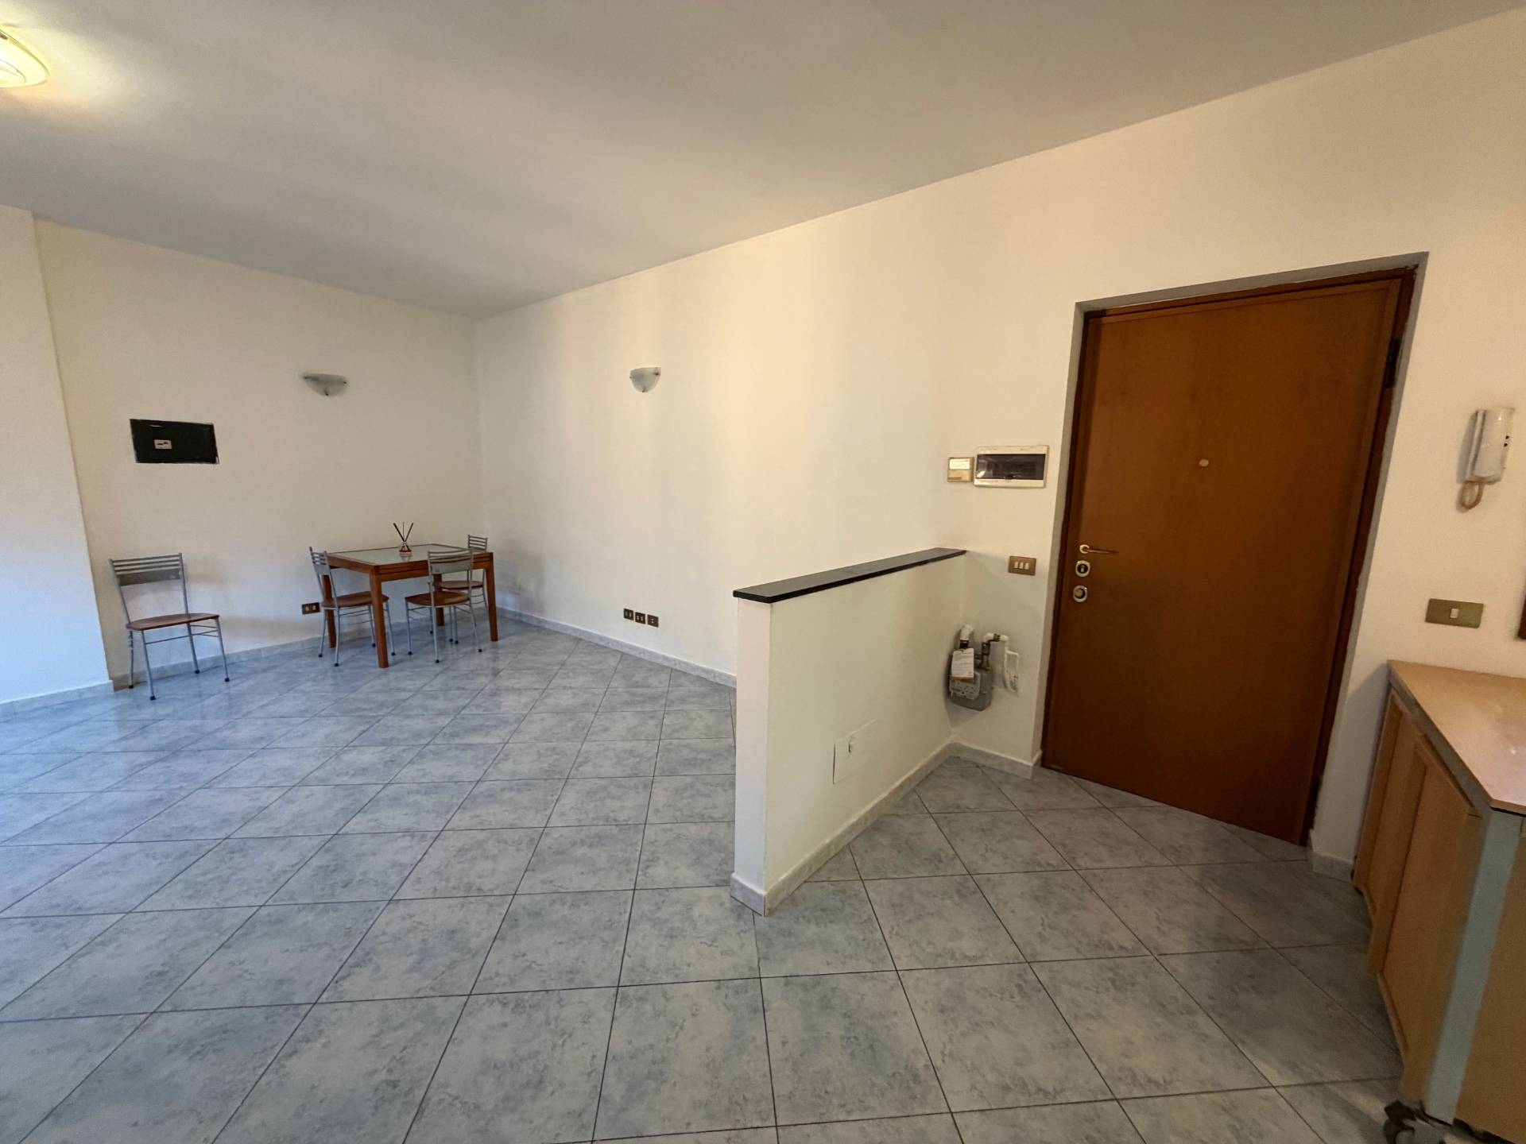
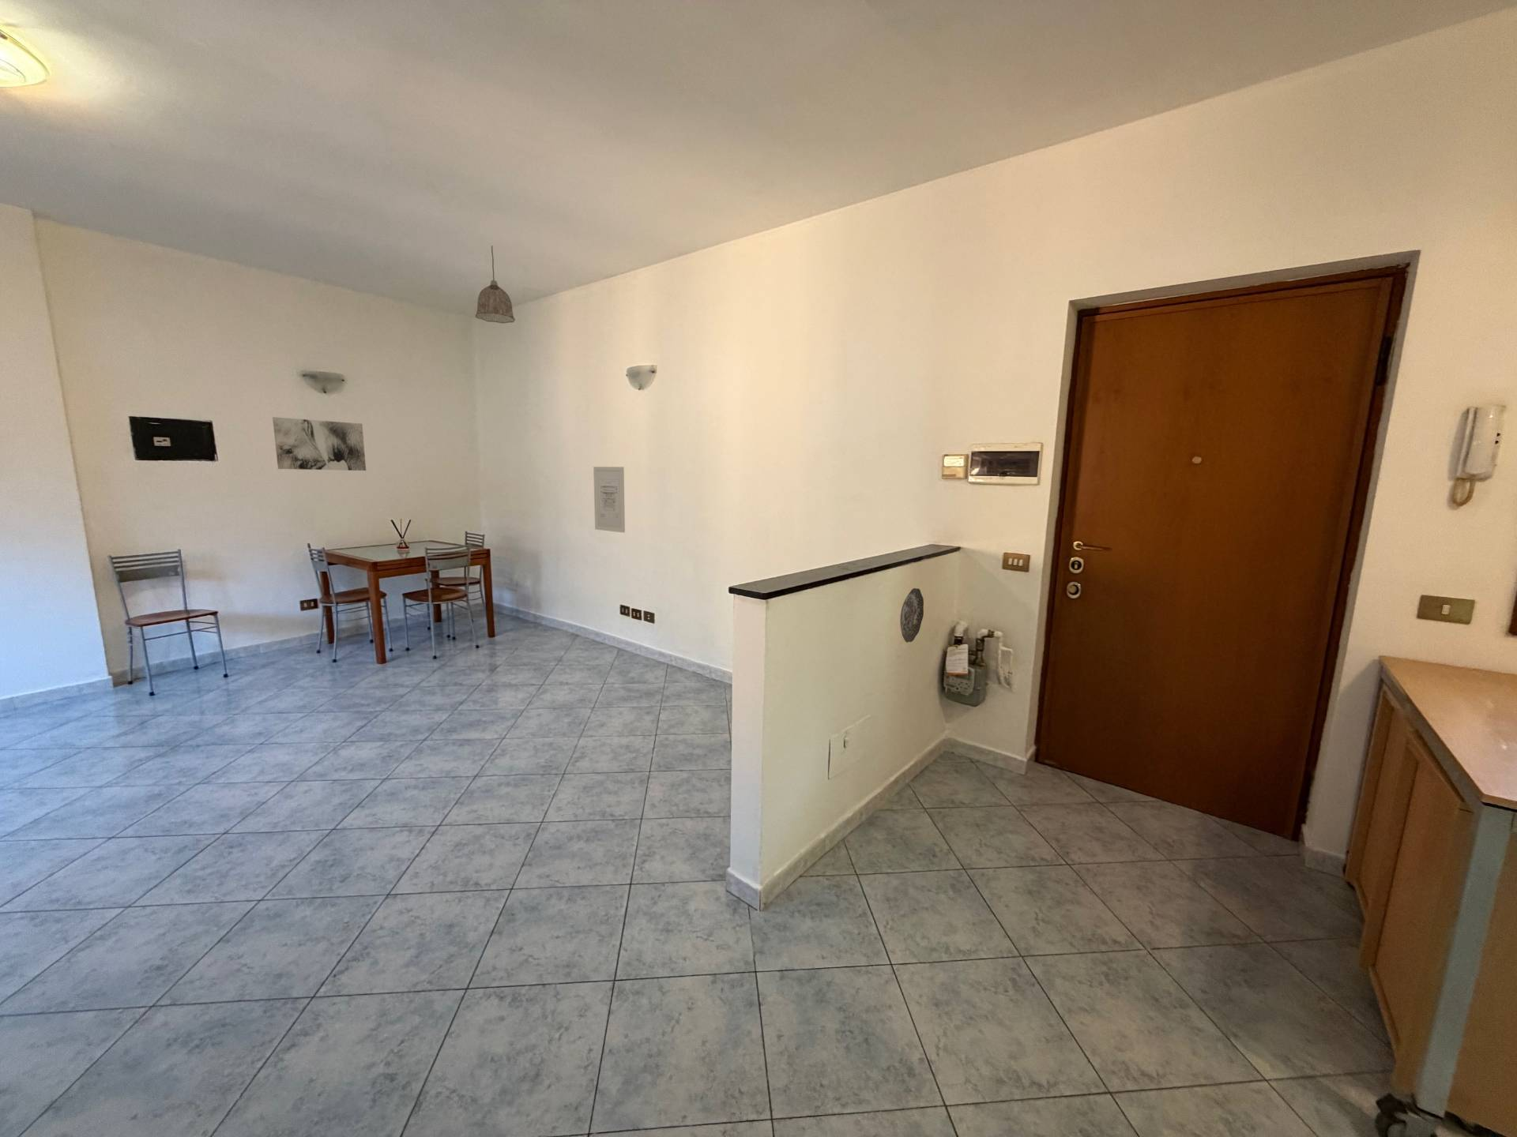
+ decorative plate (910, 614)
+ wall art (608, 499)
+ wall art (321, 445)
+ pendant lamp (493, 282)
